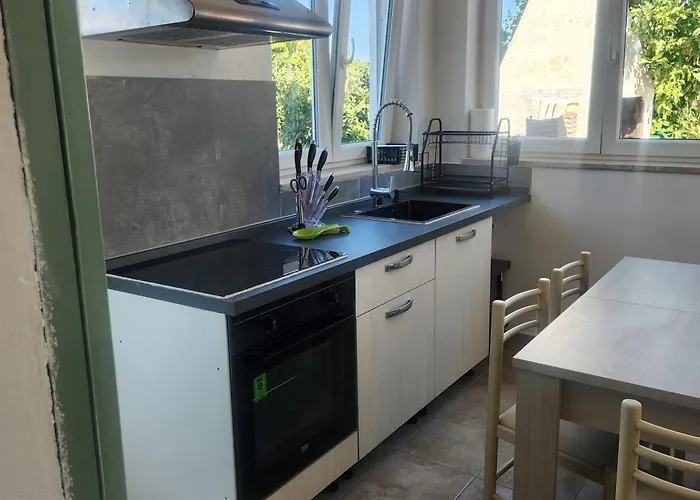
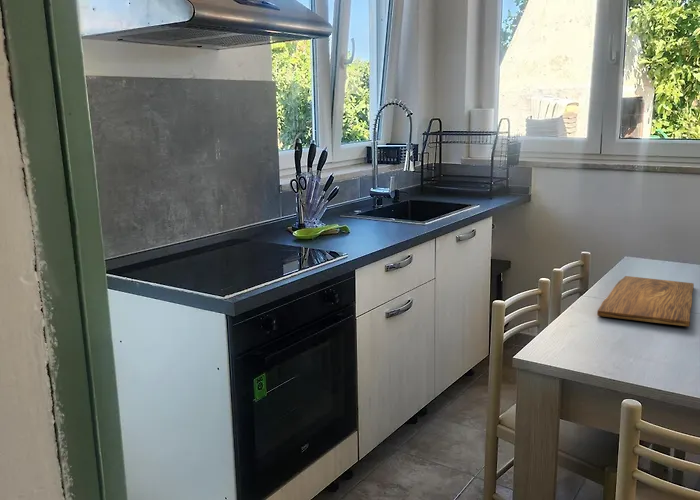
+ cutting board (649, 298)
